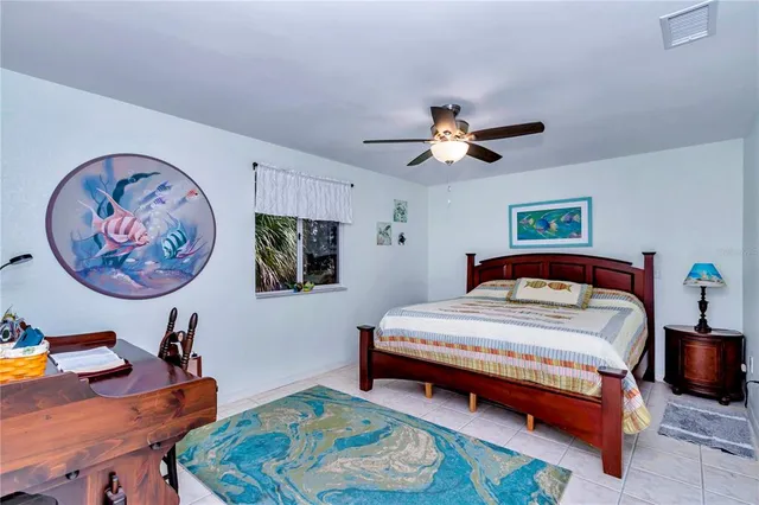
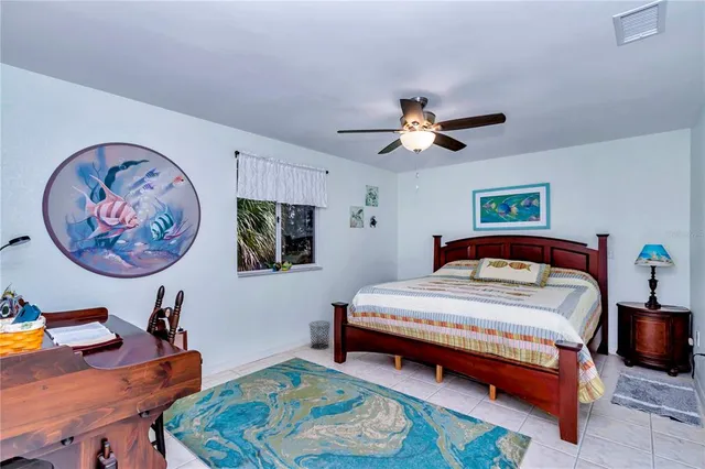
+ waste bin (318, 335)
